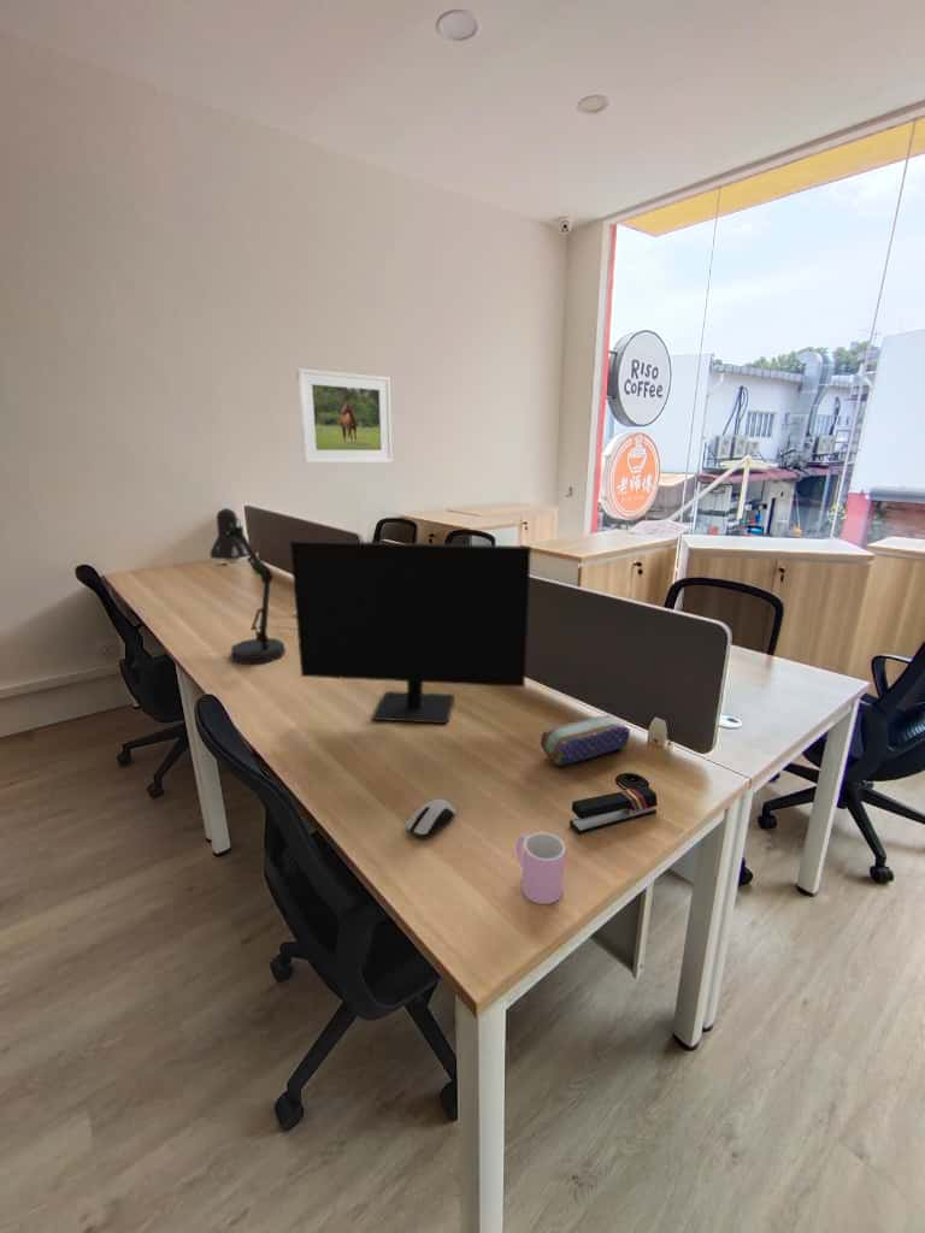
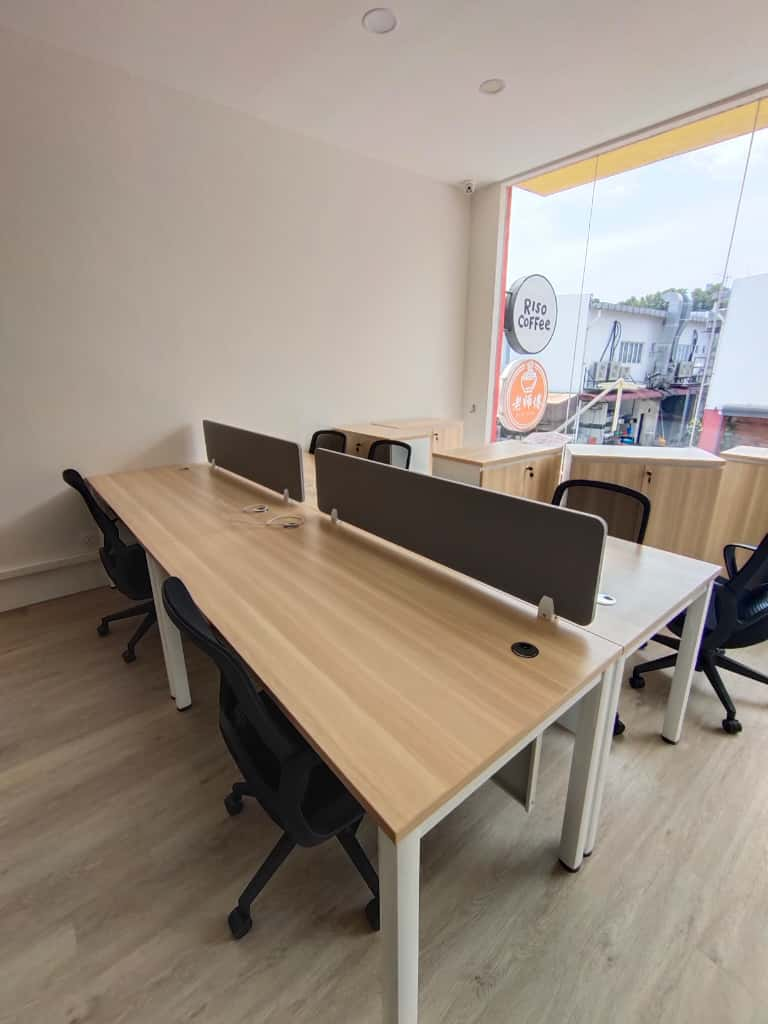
- desk lamp (257, 573)
- pencil case (584, 738)
- cup (536, 861)
- stapler (614, 807)
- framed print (348, 419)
- computer mouse (431, 814)
- monitor (414, 627)
